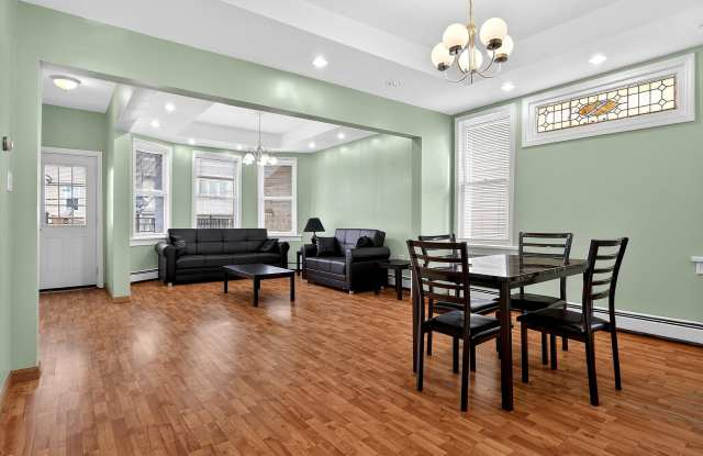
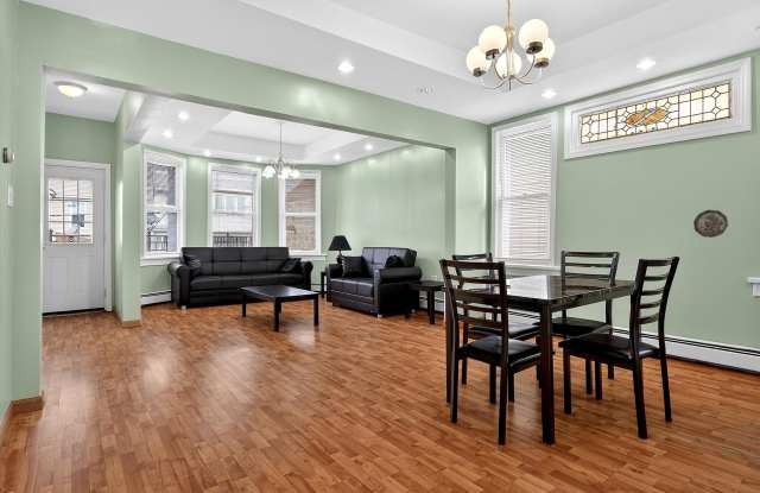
+ decorative plate (710, 223)
